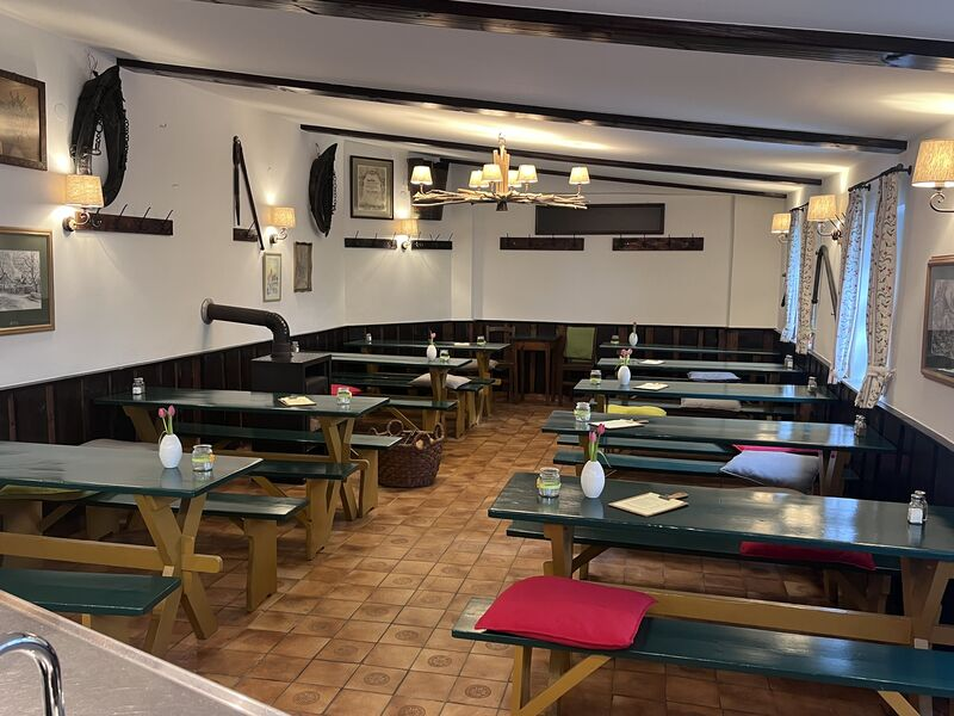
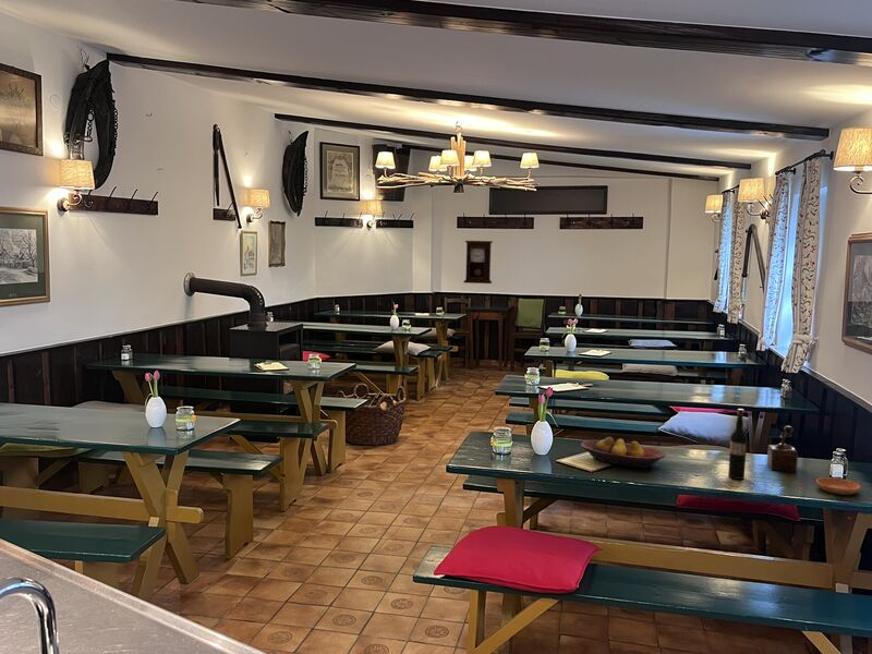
+ wine bottle (738, 443)
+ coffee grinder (782, 447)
+ fruit bowl (621, 449)
+ pendulum clock (477, 262)
+ saucer (837, 486)
